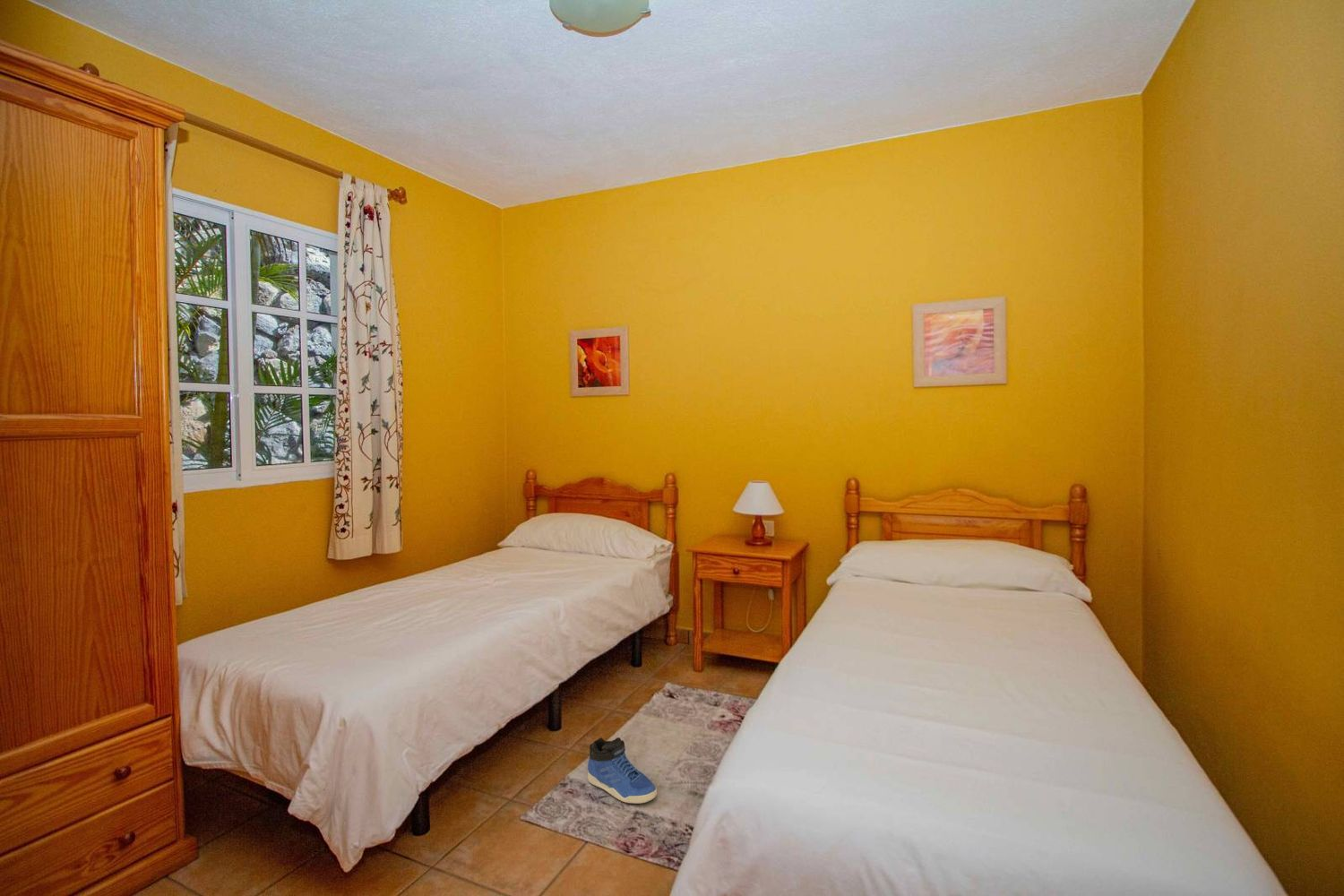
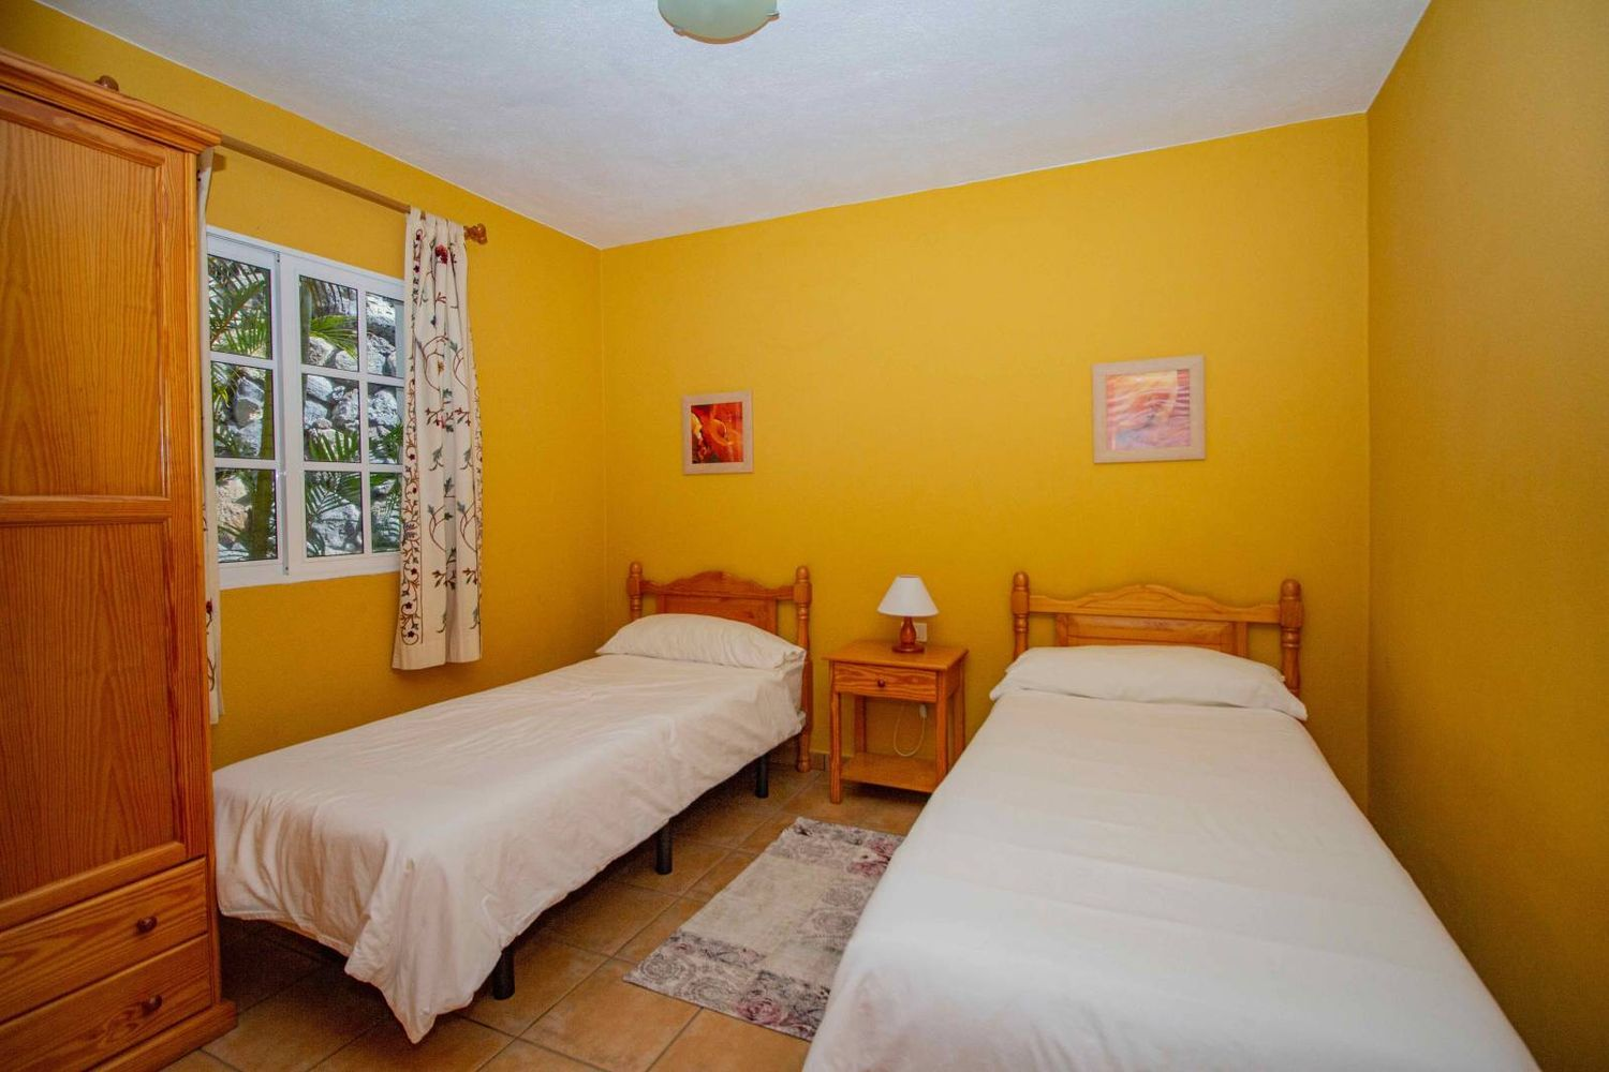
- sneaker (621, 766)
